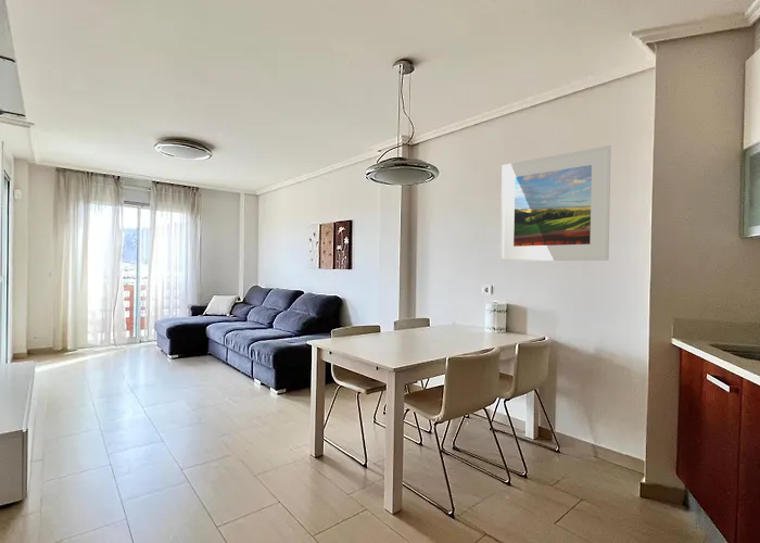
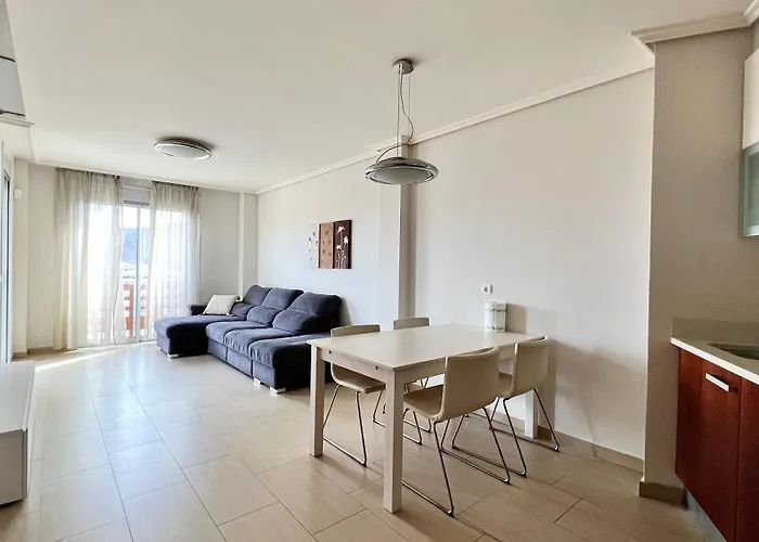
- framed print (549, 207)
